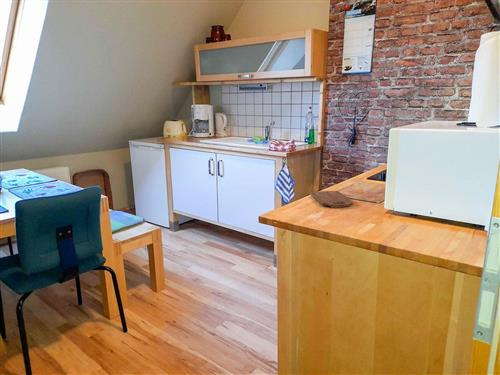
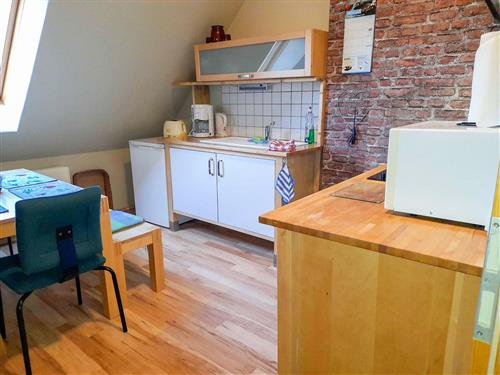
- cutting board (331, 198)
